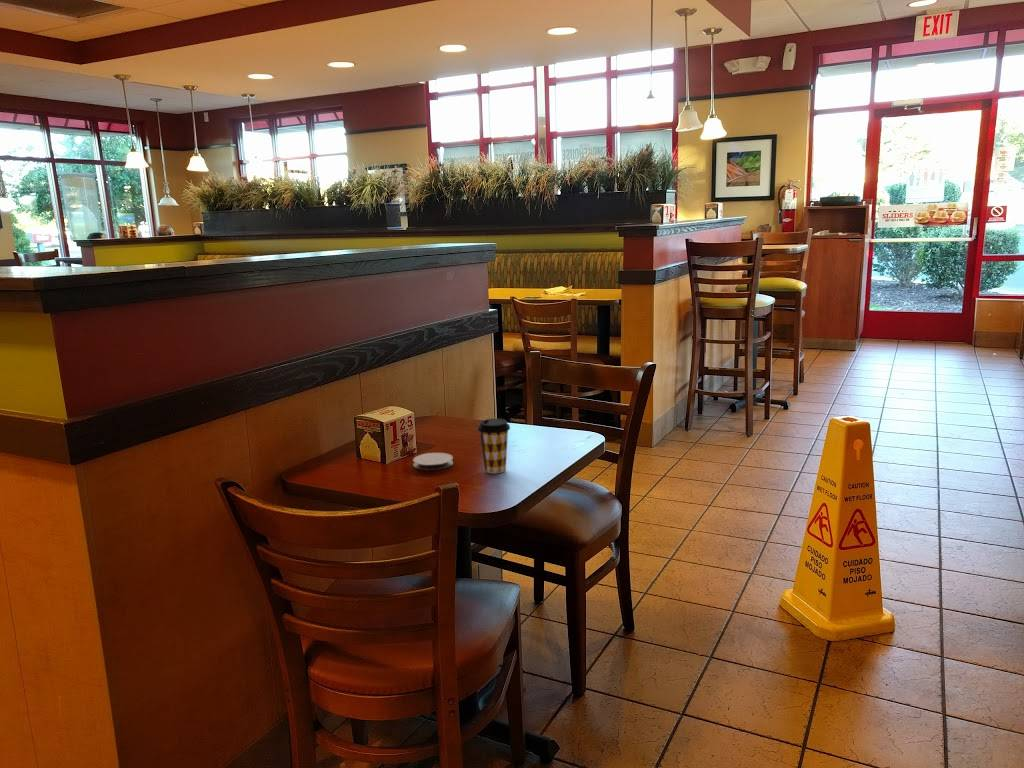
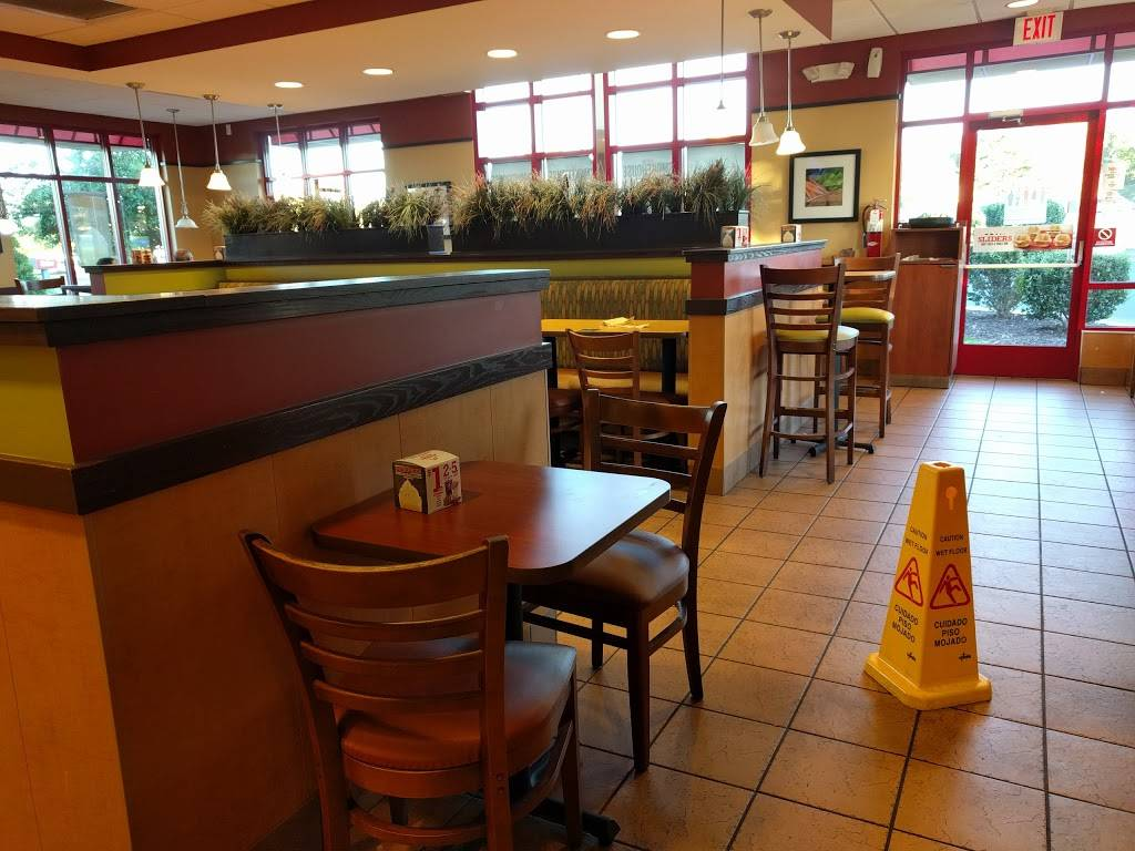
- coaster (433, 461)
- coffee cup (494, 446)
